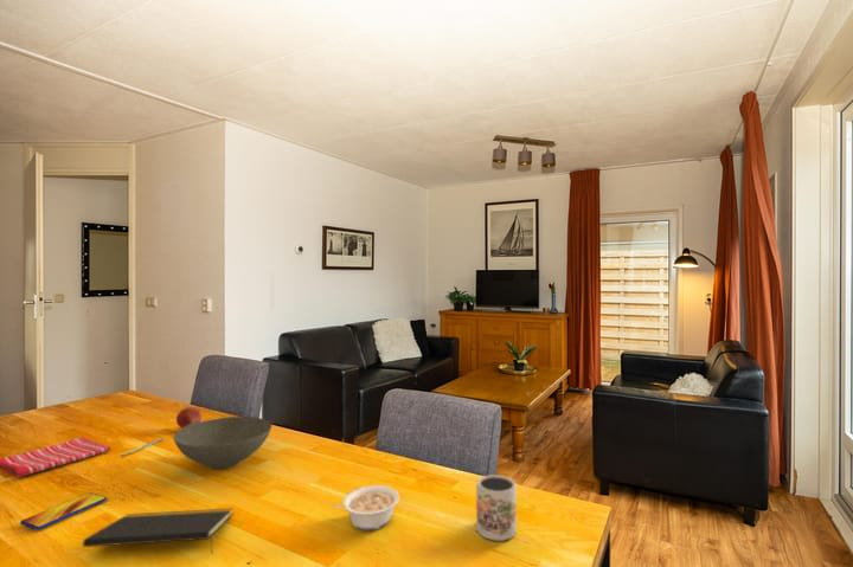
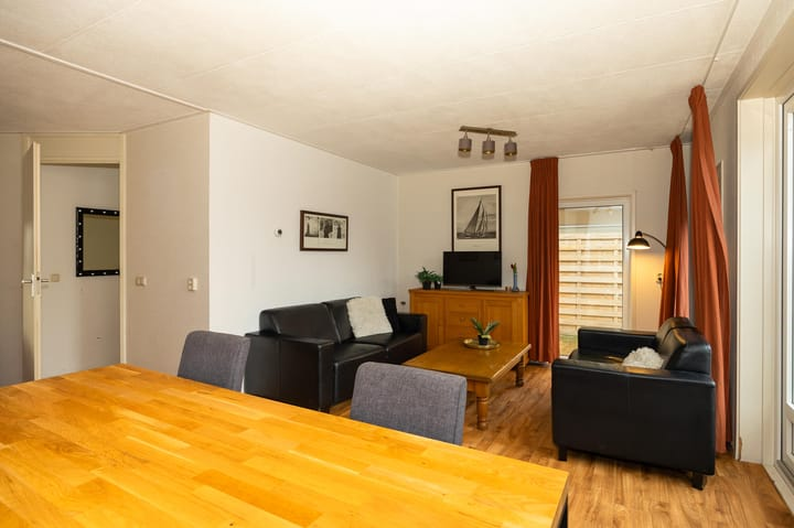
- legume (370, 508)
- bowl (224, 446)
- notepad (165, 526)
- pen (142, 446)
- dish towel (53, 455)
- smartphone (65, 510)
- fruit (190, 418)
- mug (496, 502)
